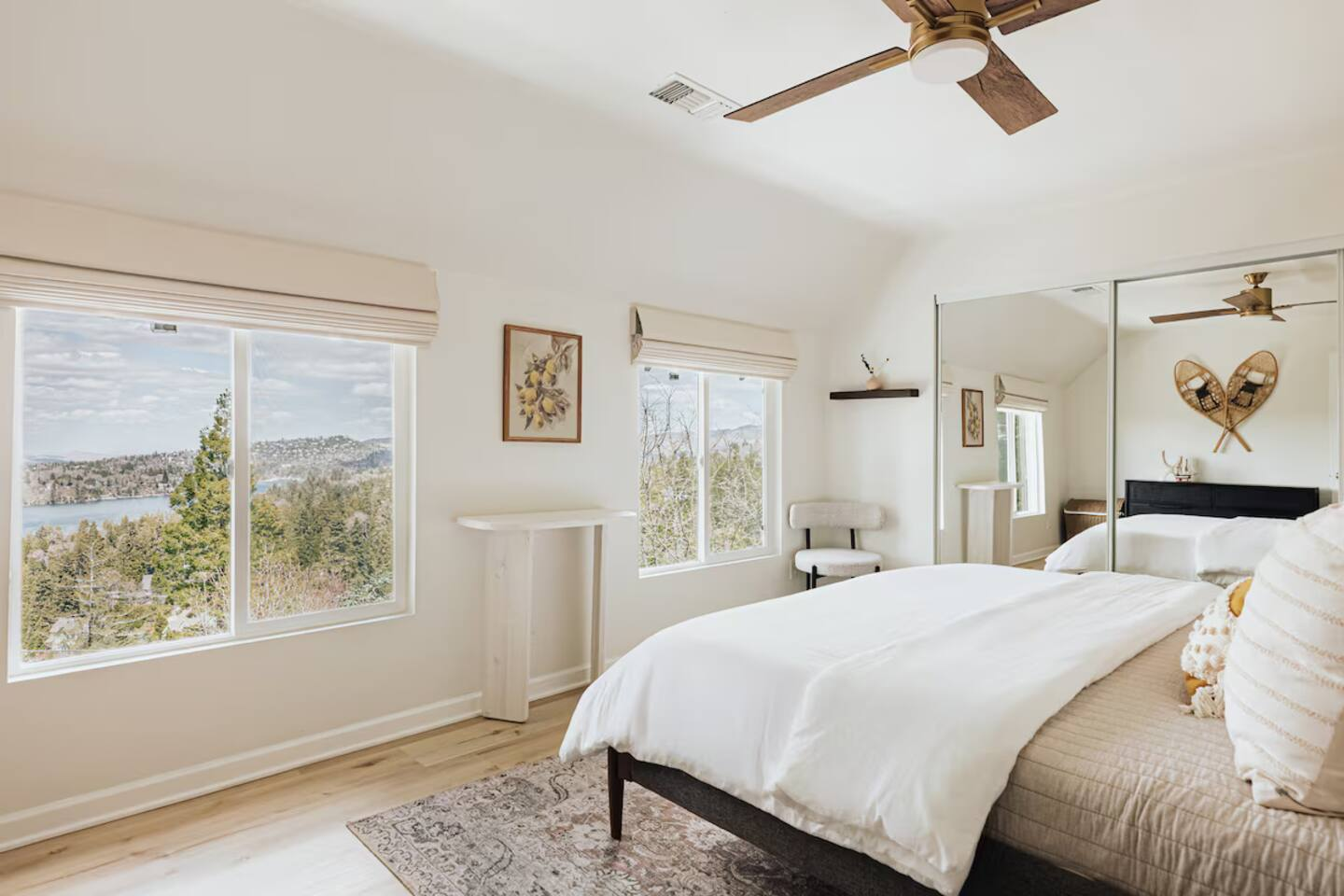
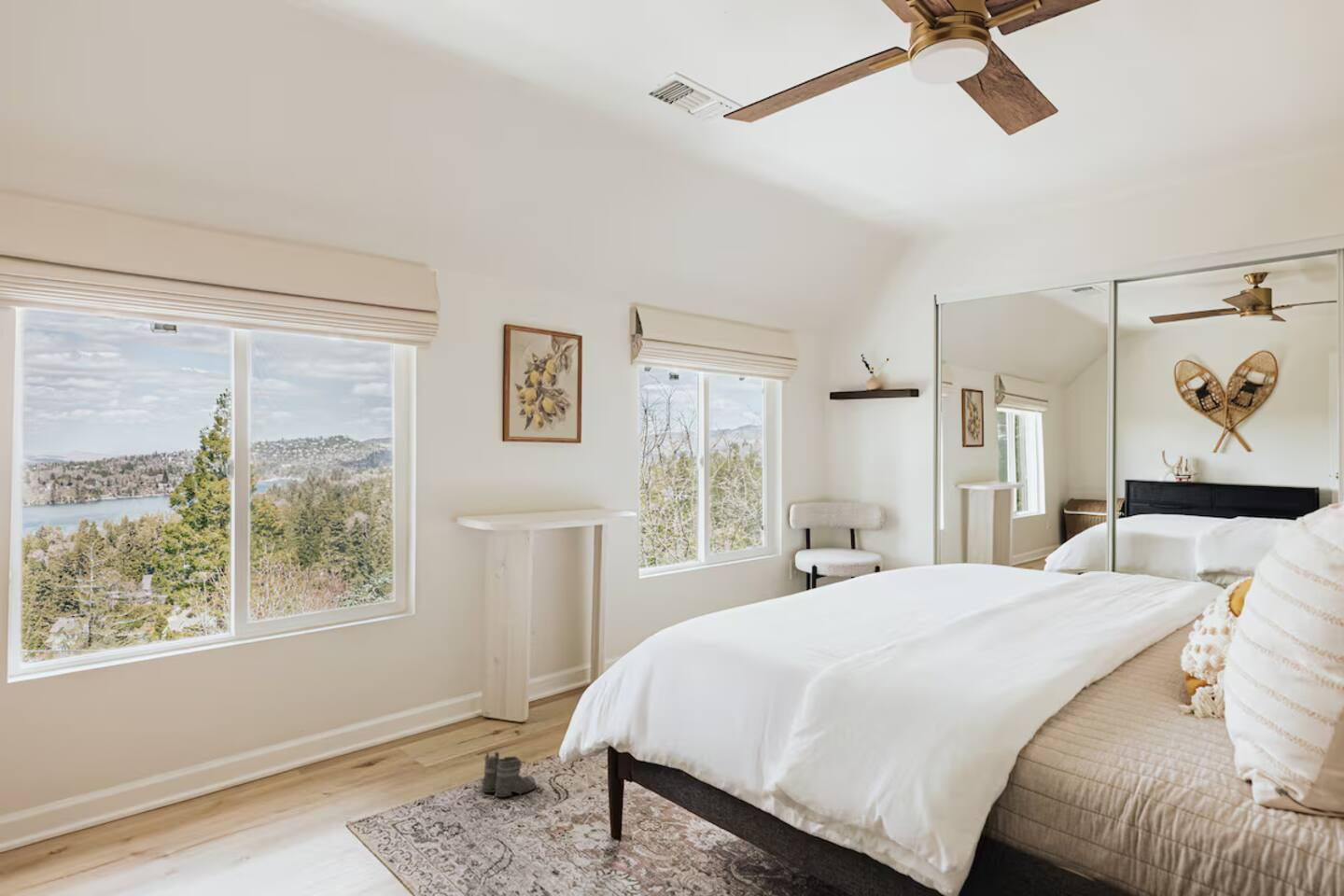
+ boots (506, 771)
